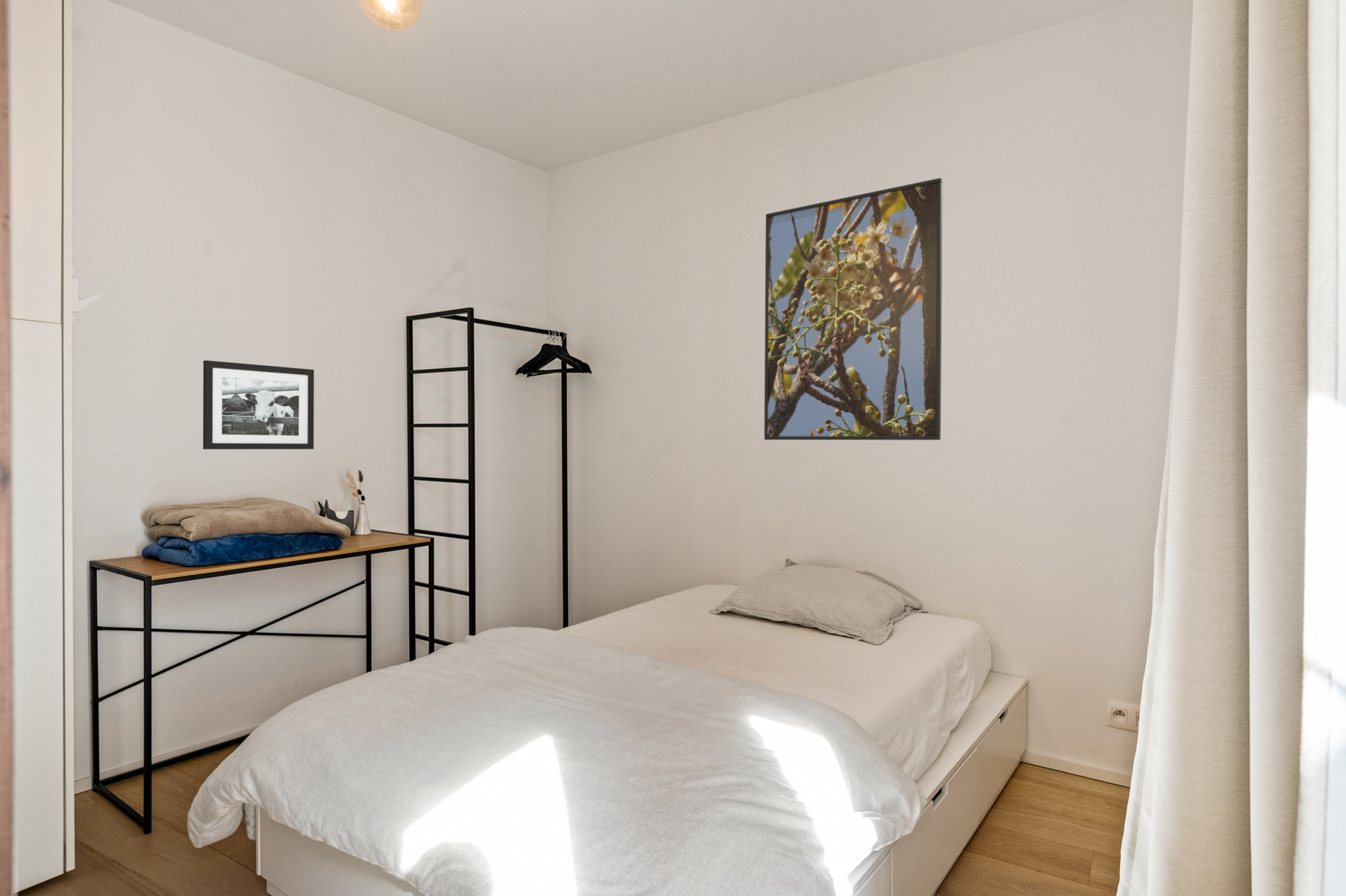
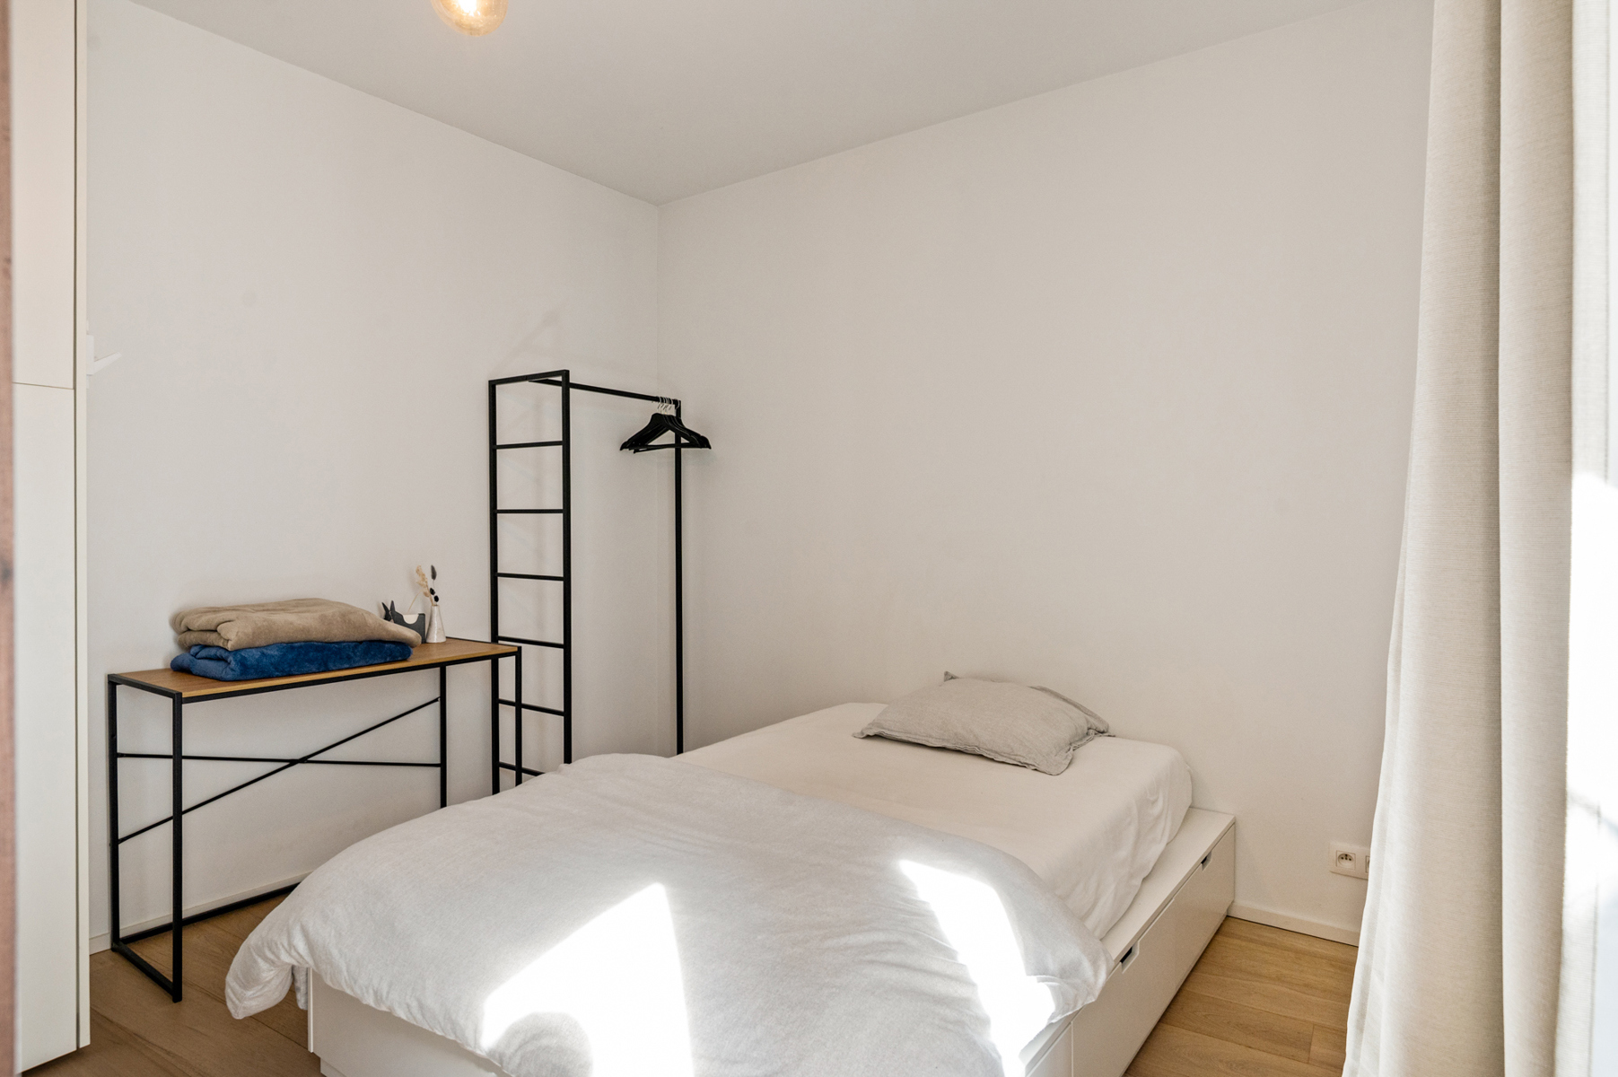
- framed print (847, 319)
- picture frame (261, 407)
